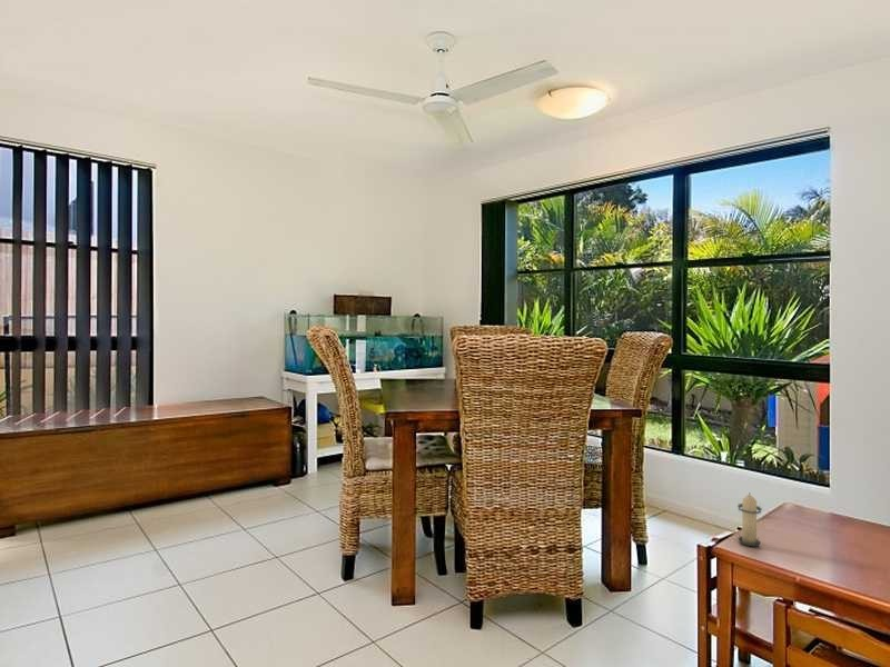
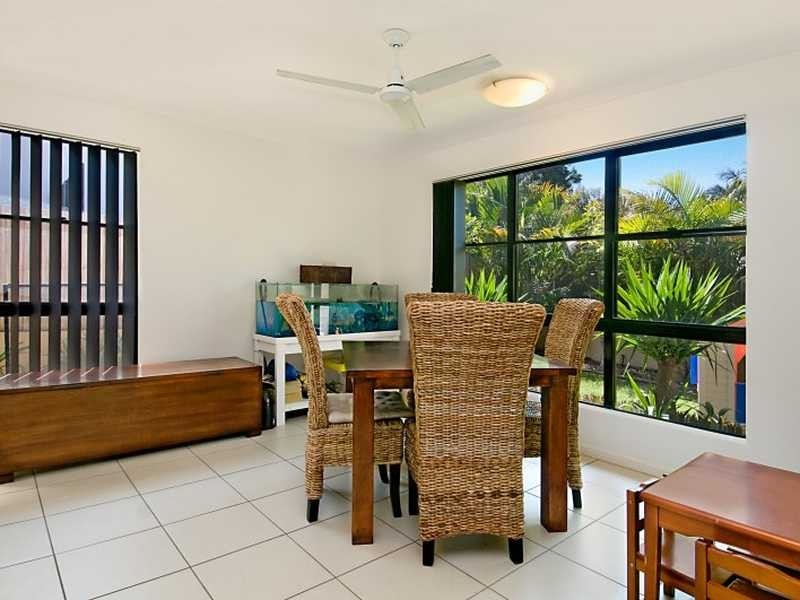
- candle (749, 517)
